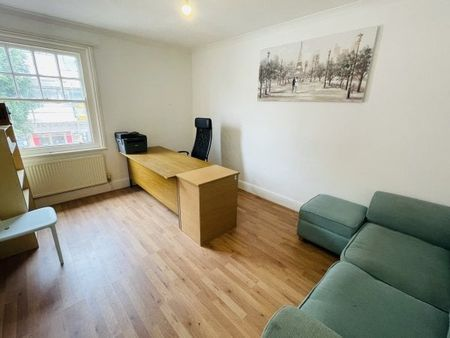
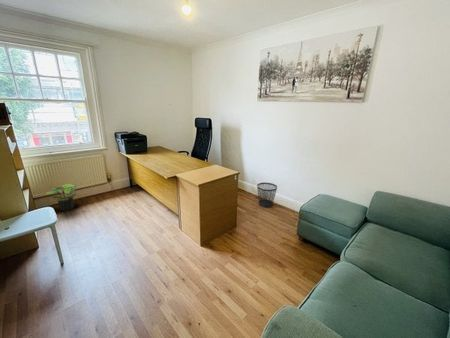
+ wastebasket (266, 195)
+ potted plant (63, 195)
